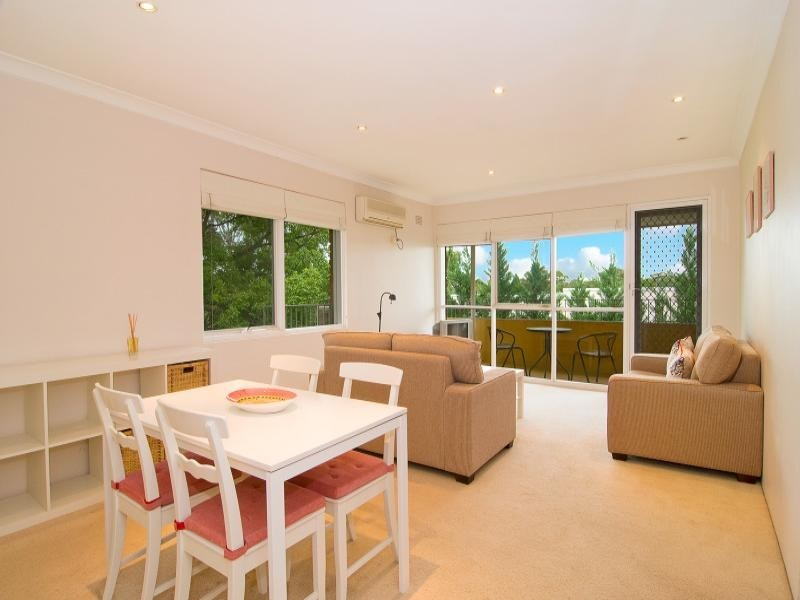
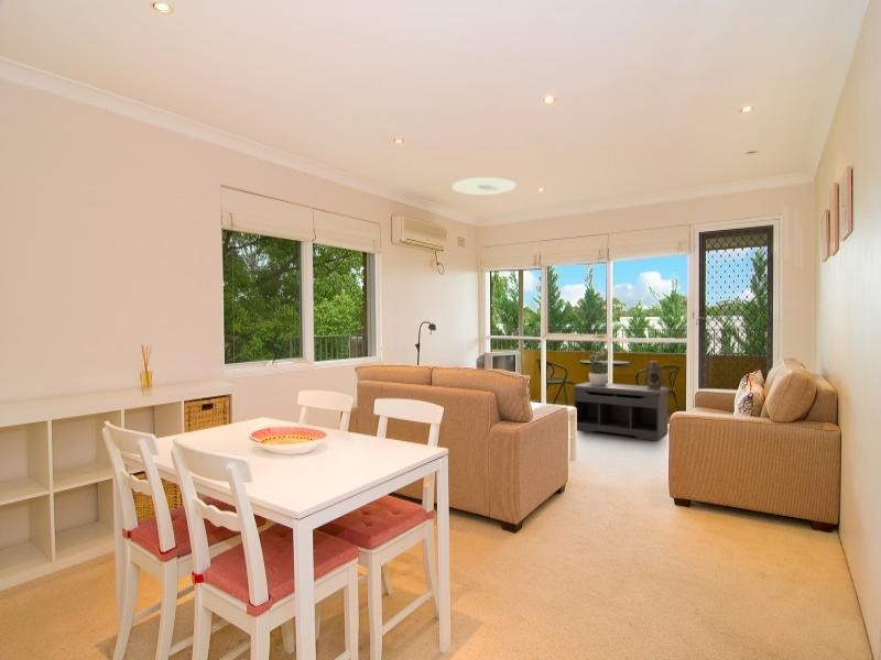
+ ceiling light (483, 183)
+ lantern (653, 374)
+ potted plant (597, 366)
+ bench (620, 408)
